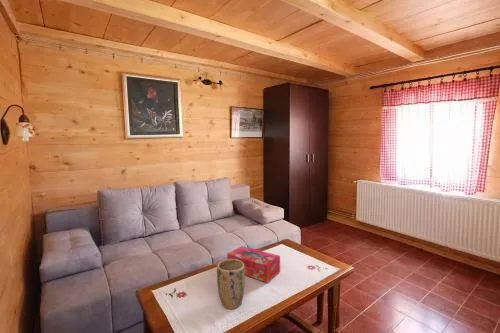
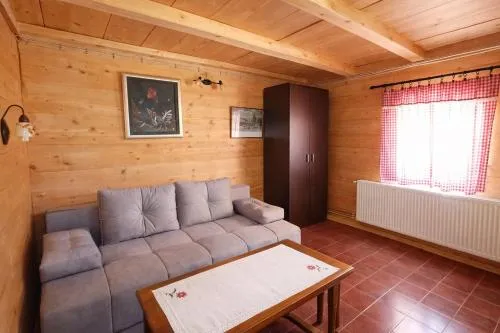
- plant pot (231, 284)
- tissue box (253, 262)
